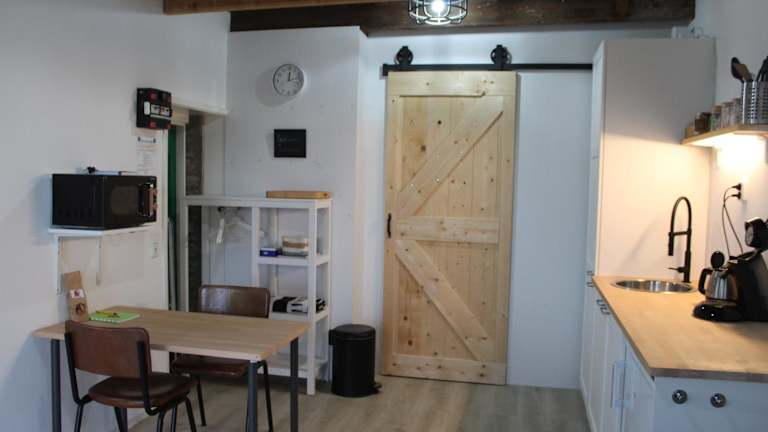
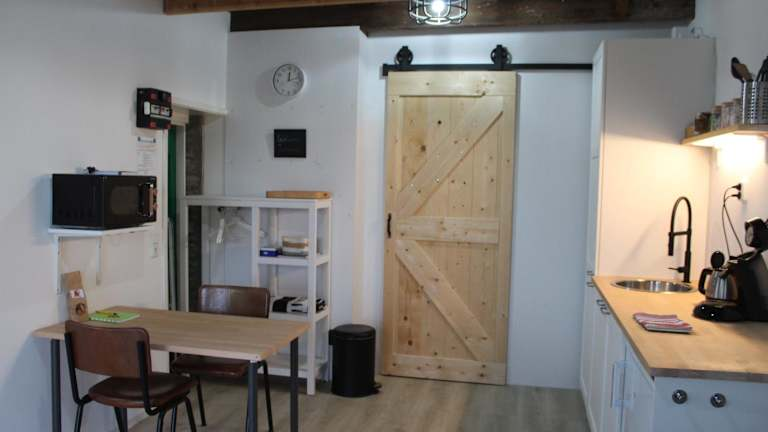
+ dish towel (661, 321)
